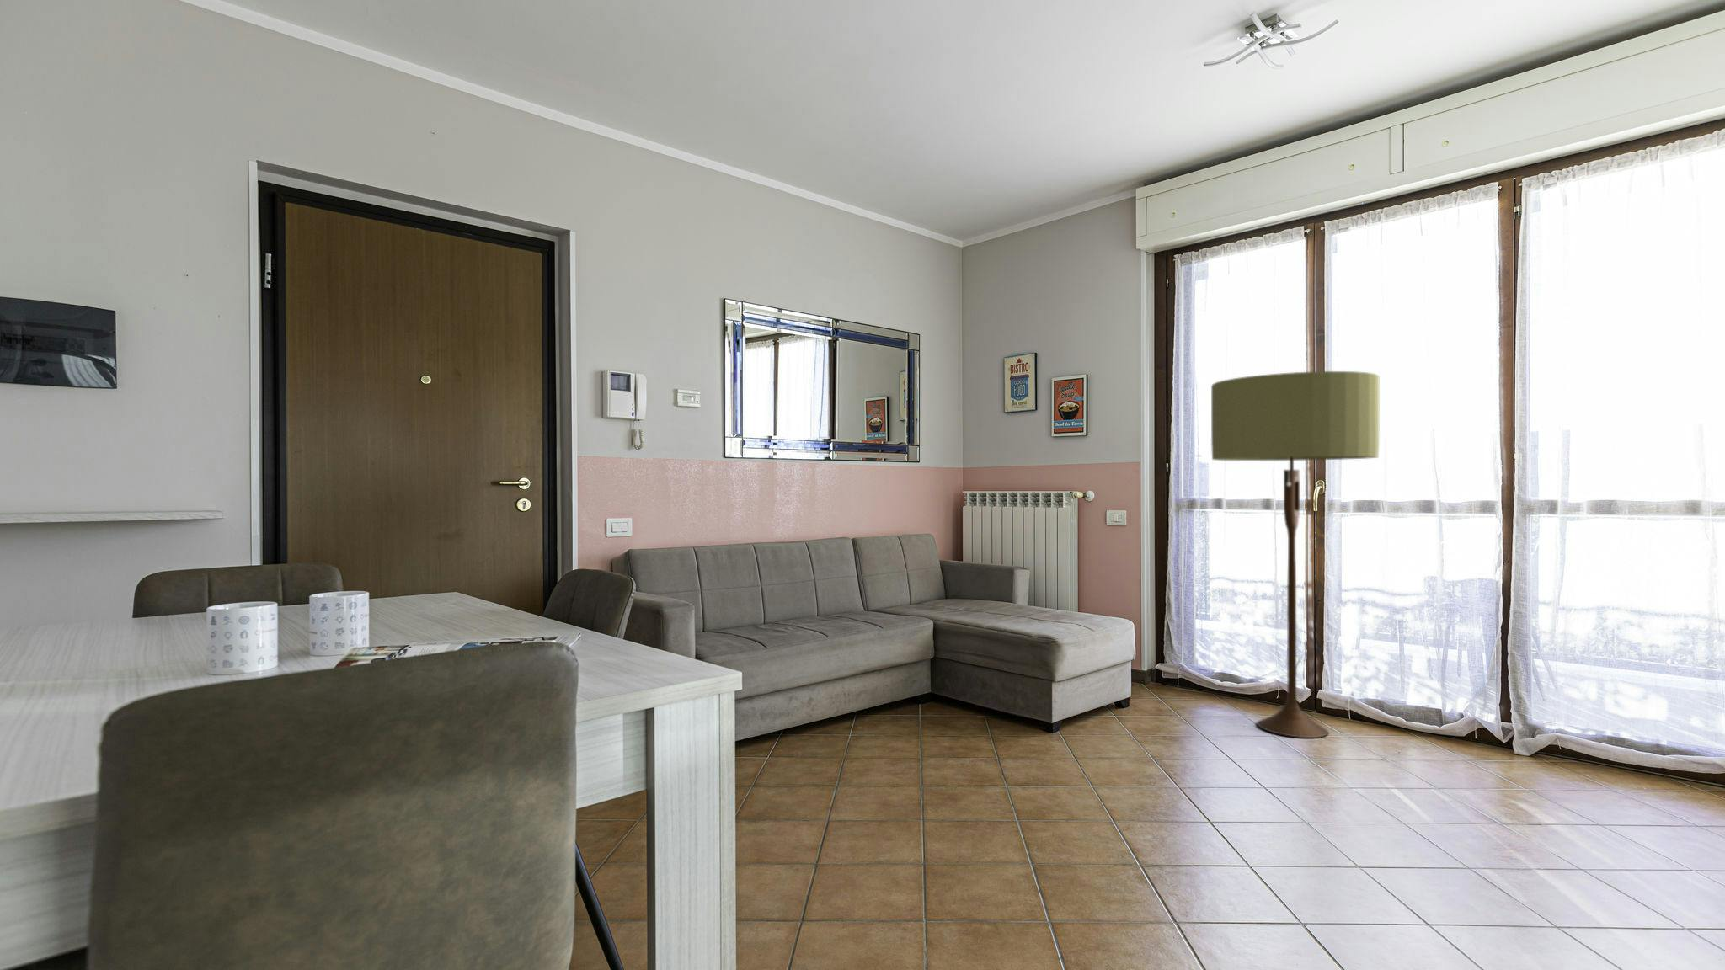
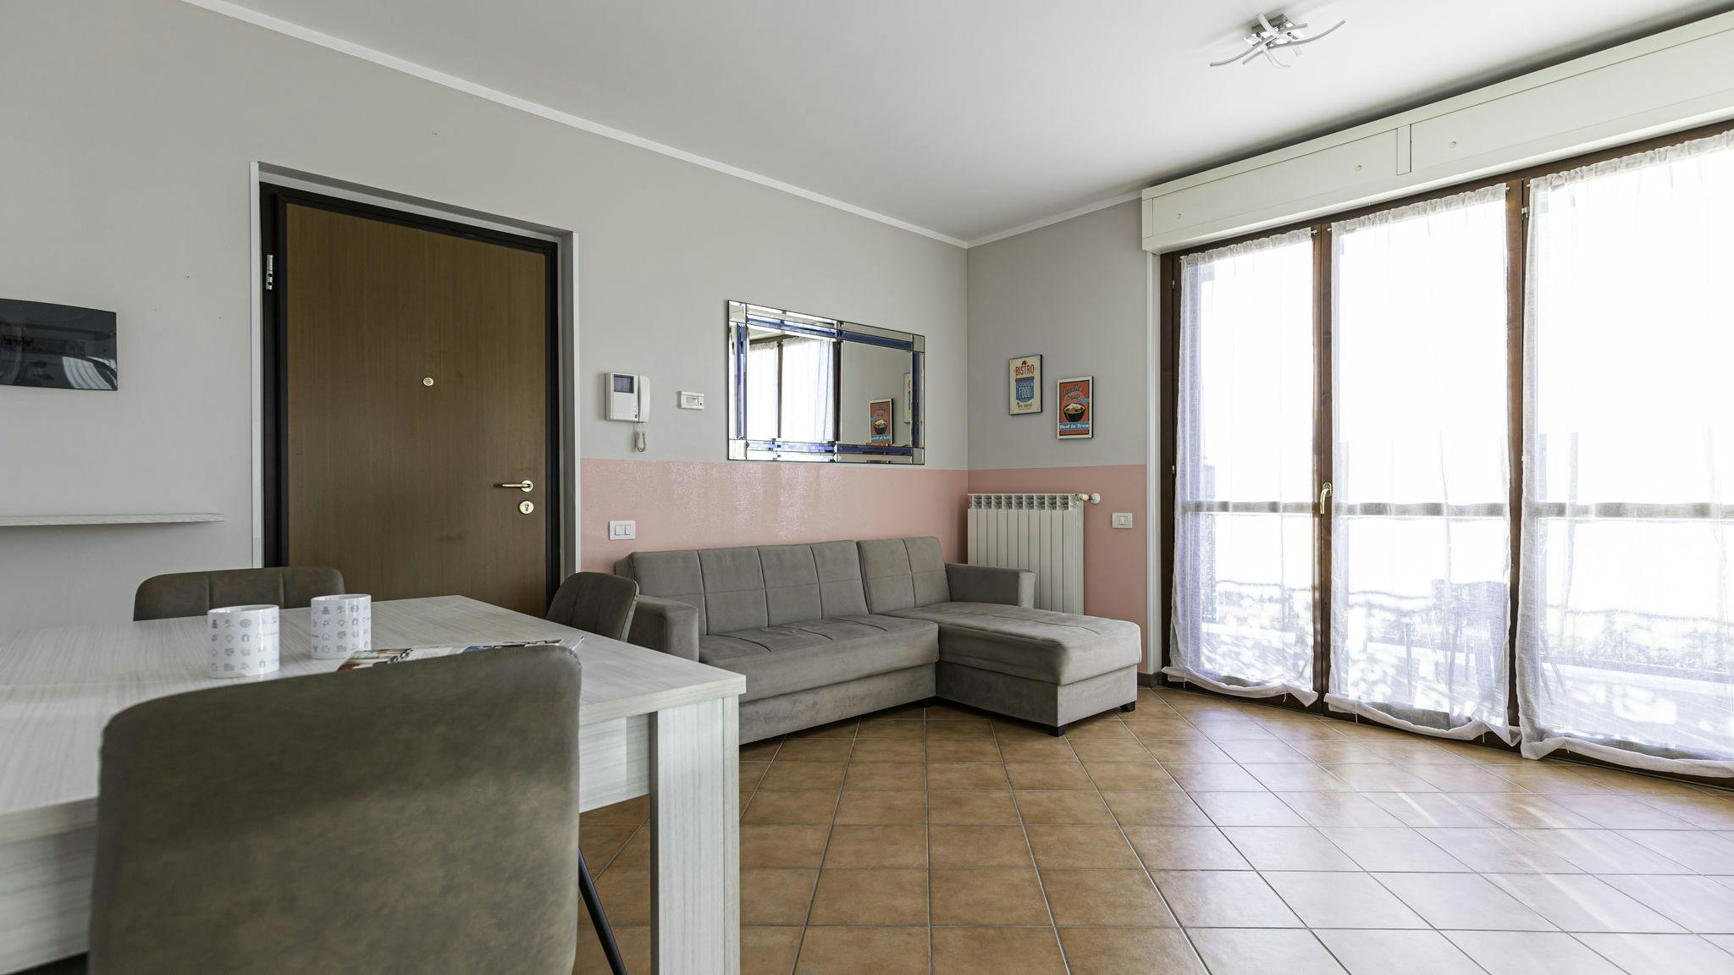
- floor lamp (1291, 553)
